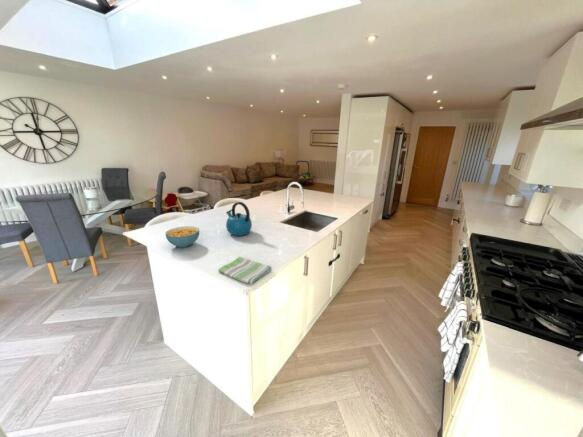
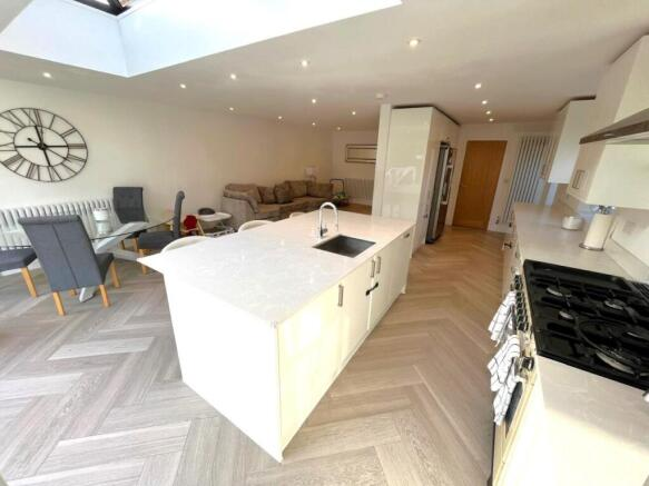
- dish towel (245, 268)
- kettle (237, 217)
- cereal bowl (183, 238)
